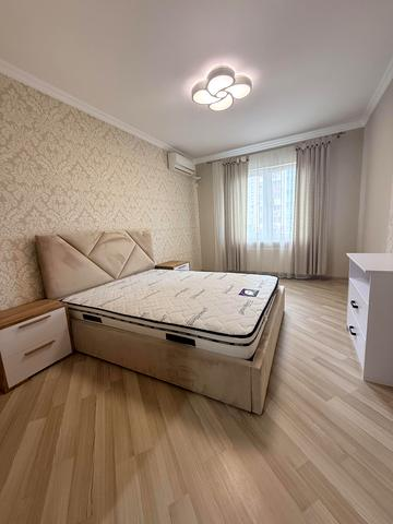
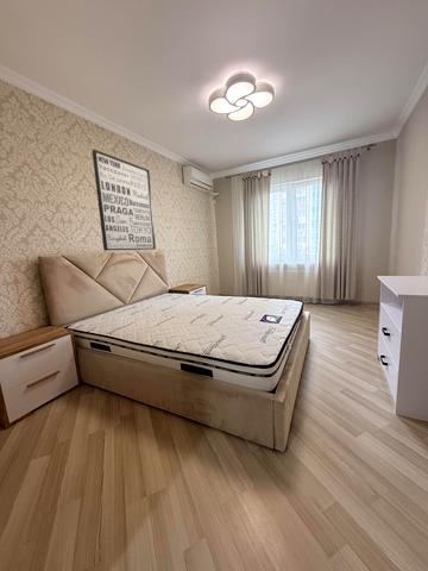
+ wall art (128, 206)
